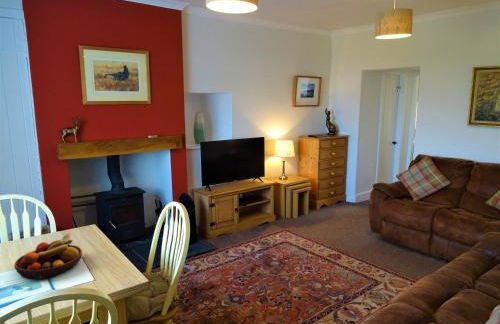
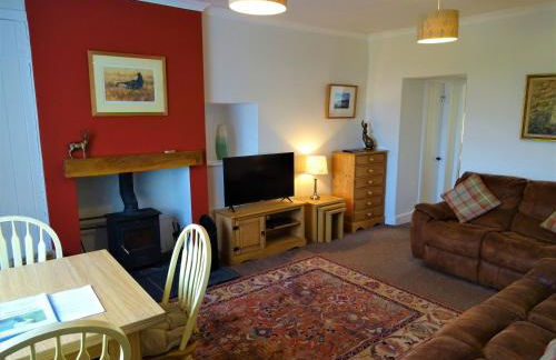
- fruit bowl (49, 254)
